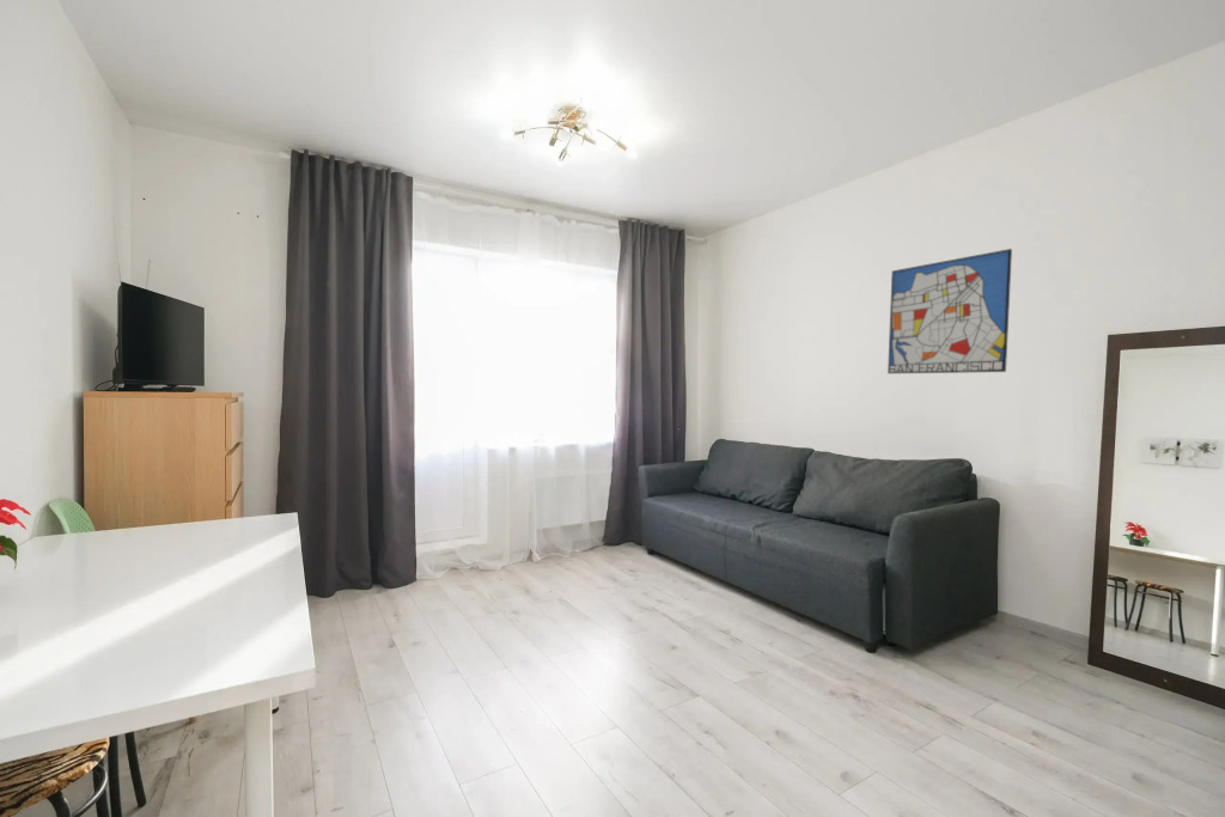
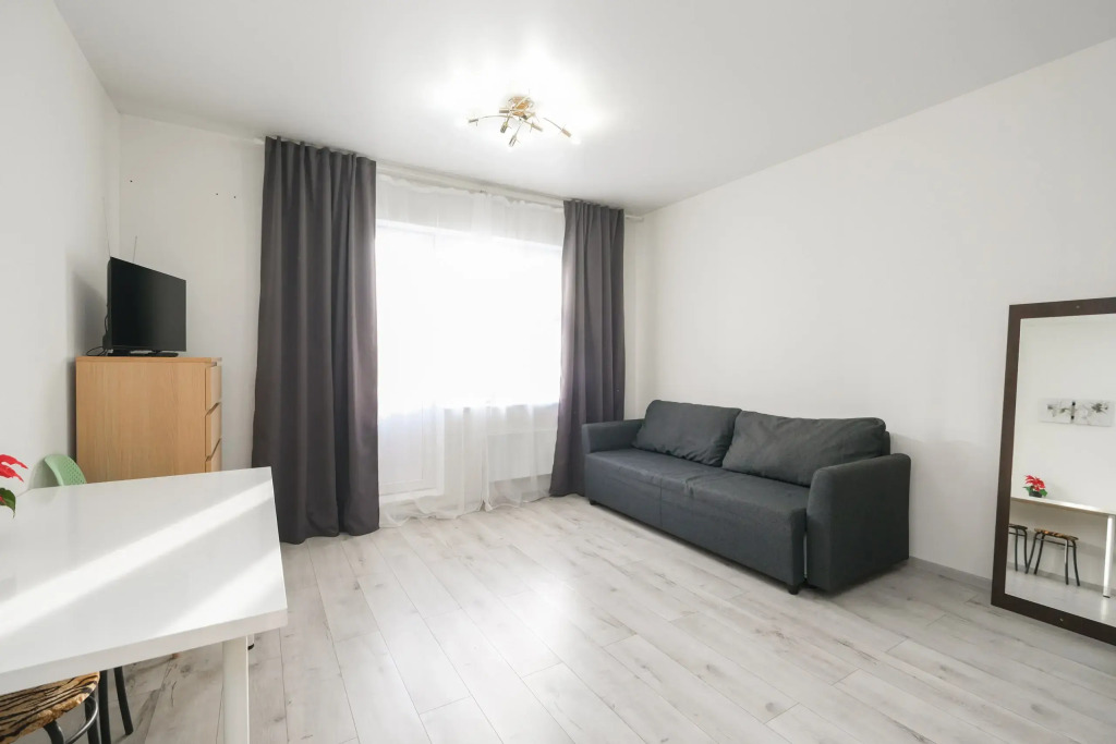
- wall art (944, 317)
